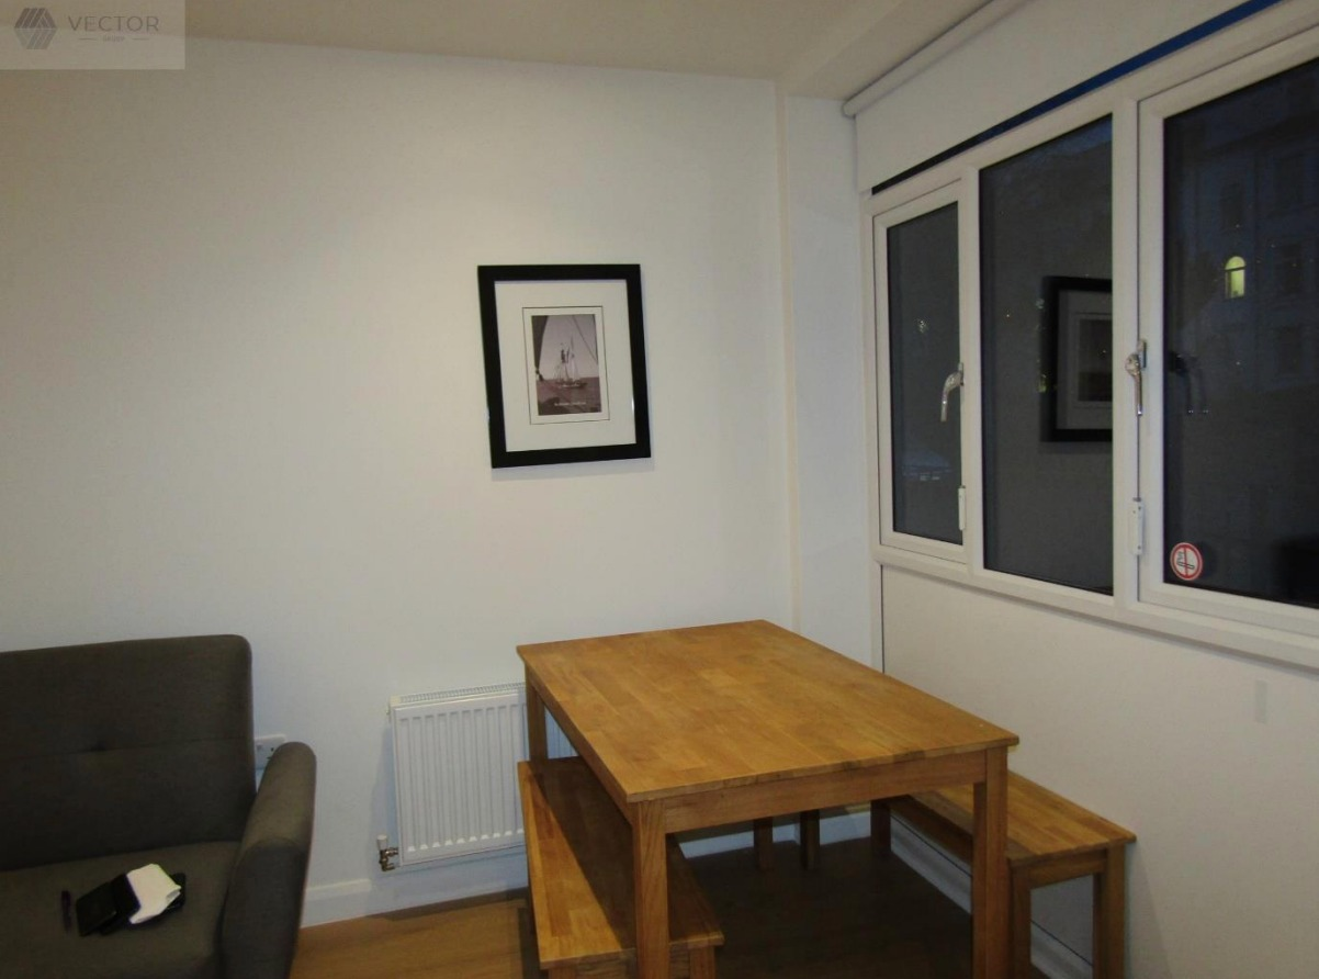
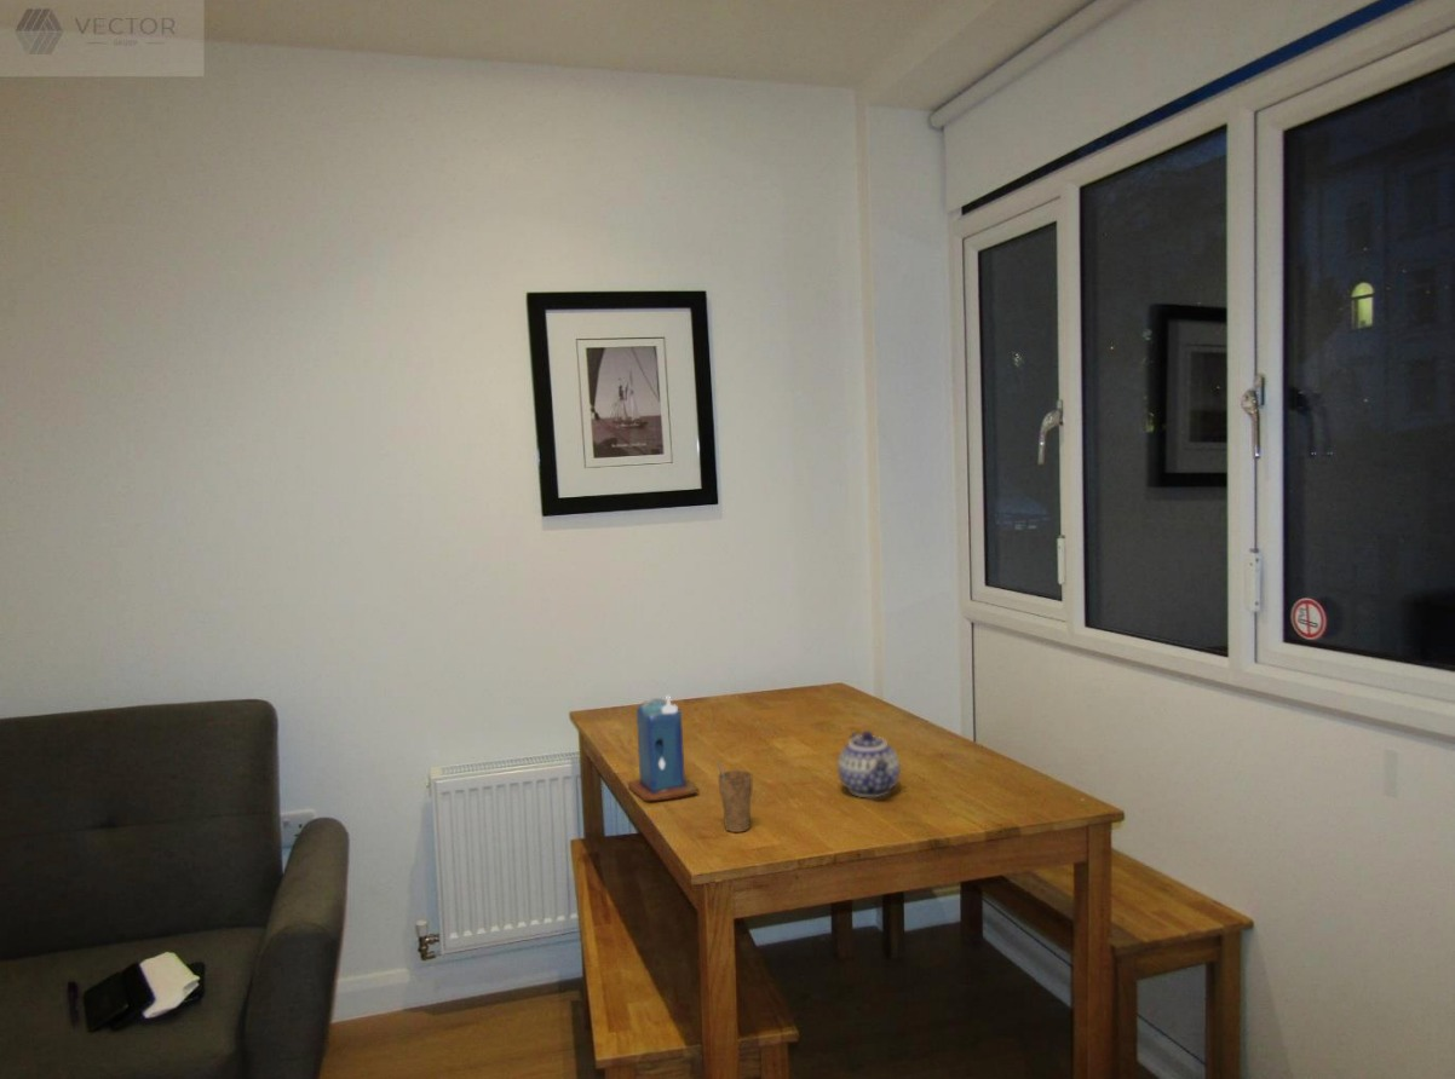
+ cup (736, 795)
+ candle (661, 742)
+ teapot (868, 761)
